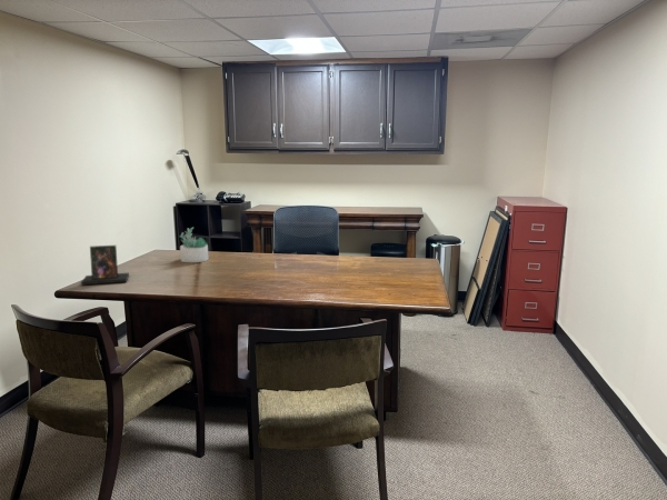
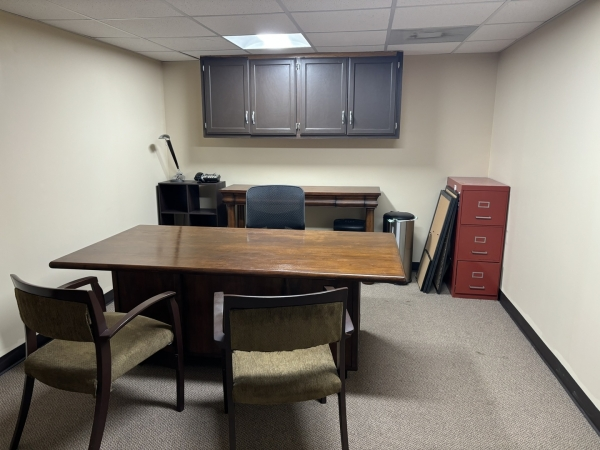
- photo frame (104, 262)
- succulent plant (193, 243)
